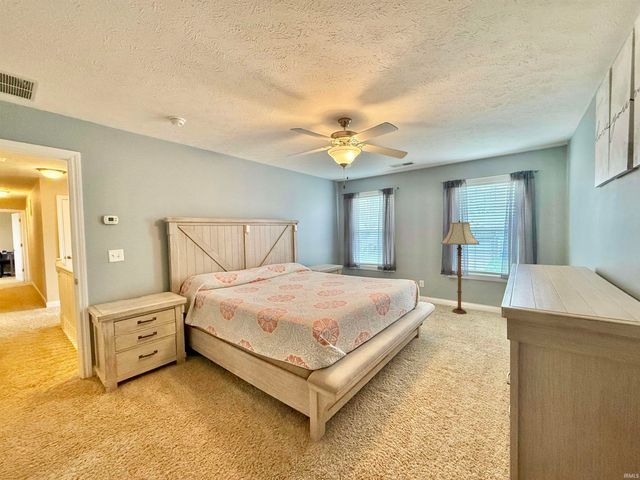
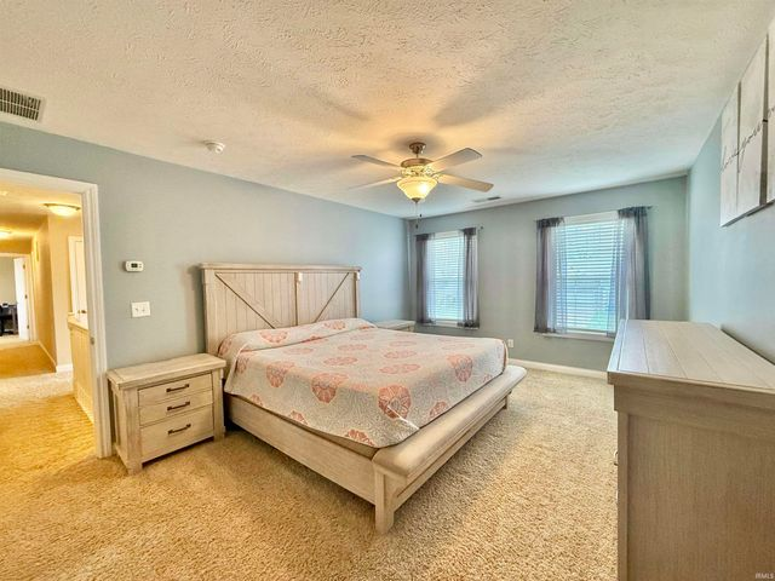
- floor lamp (459, 265)
